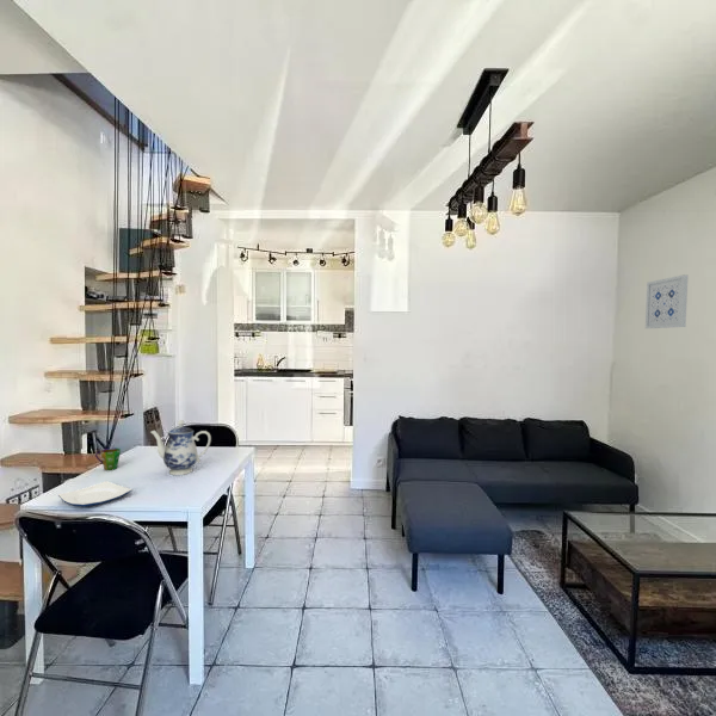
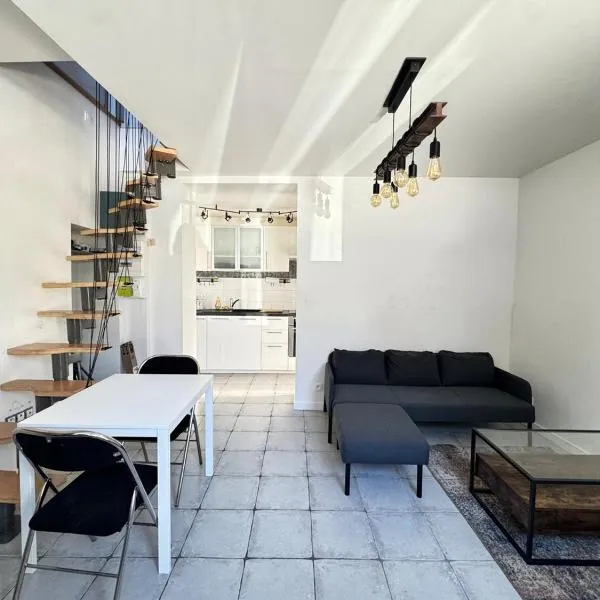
- plate (95, 495)
- wall art (665, 303)
- cup (107, 459)
- teapot (180, 445)
